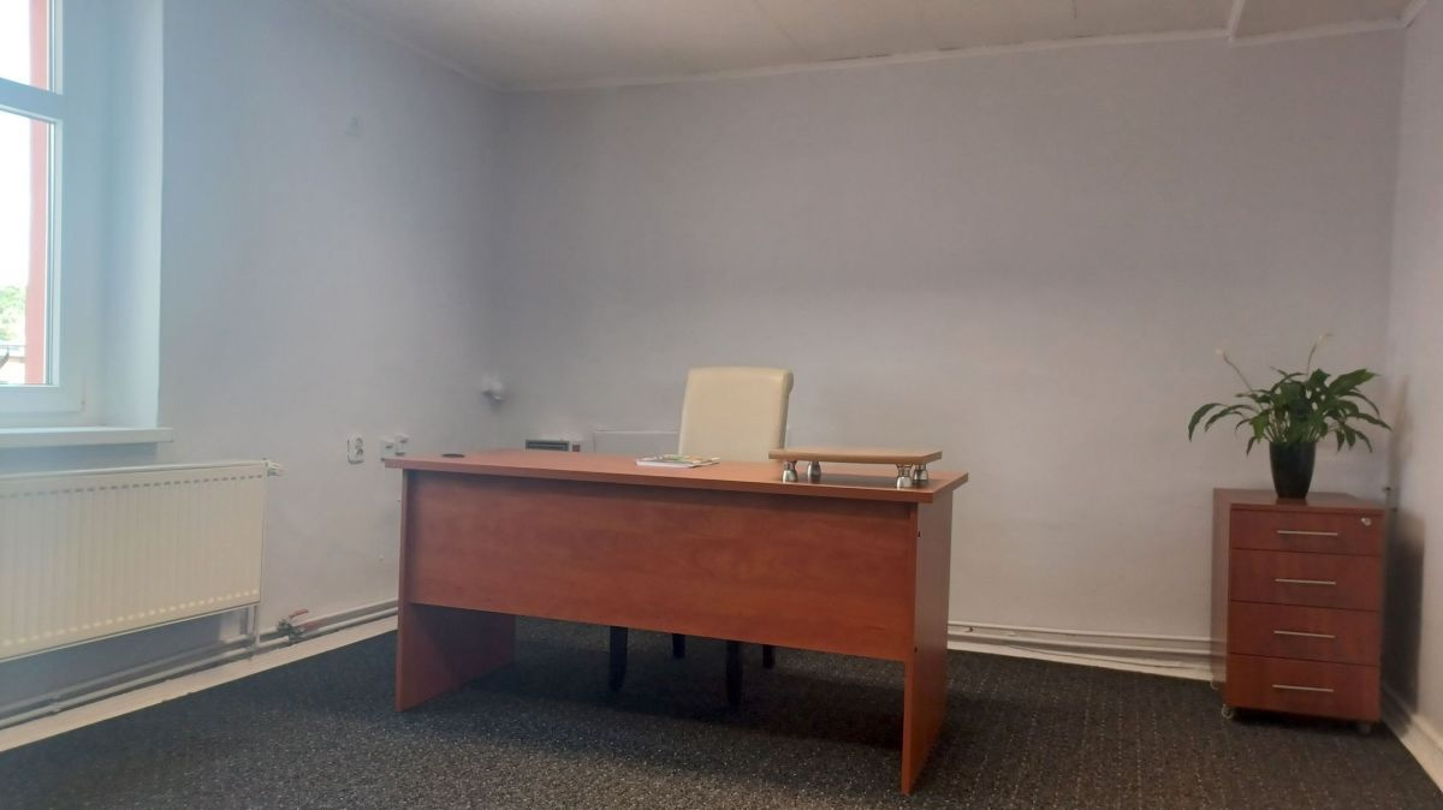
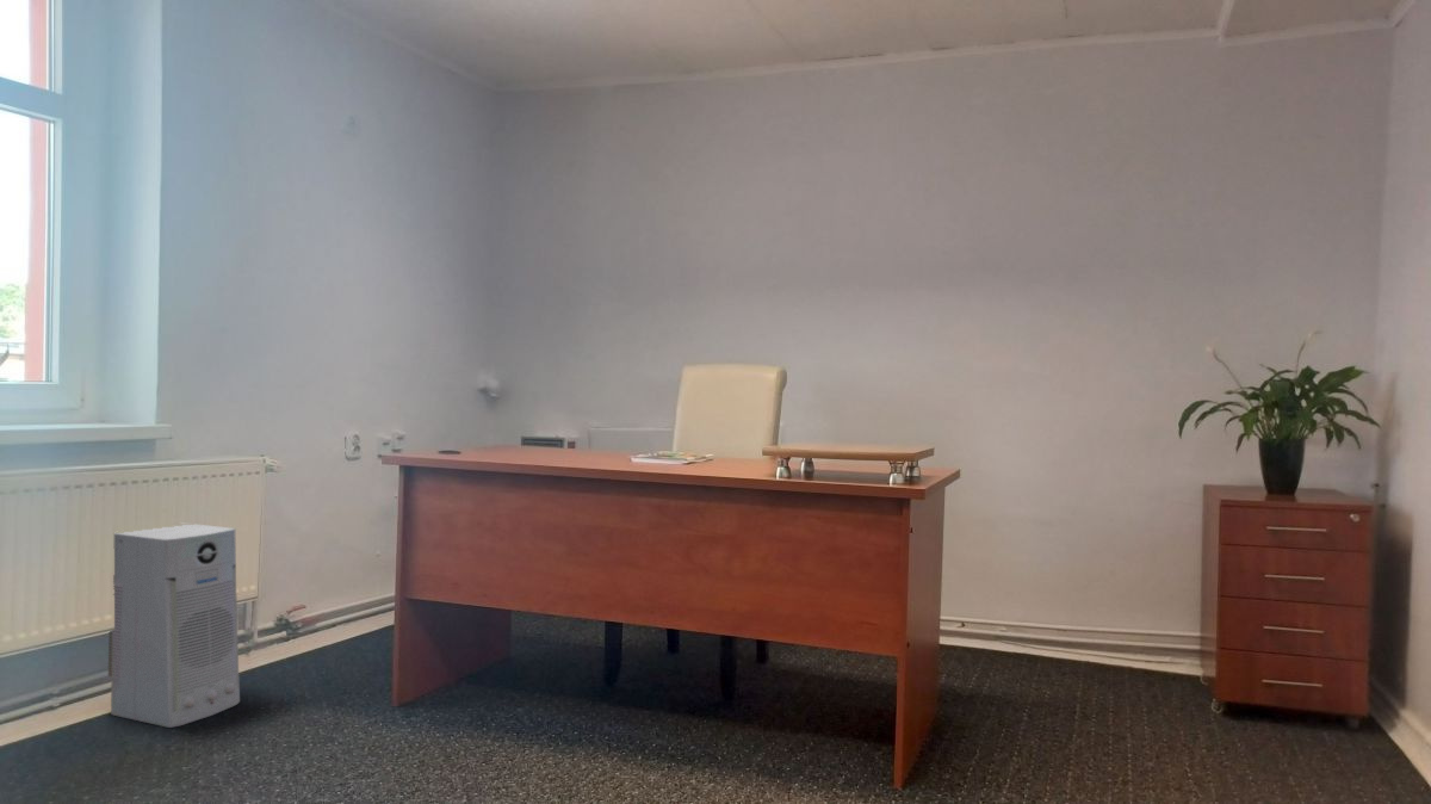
+ air purifier (174, 619)
